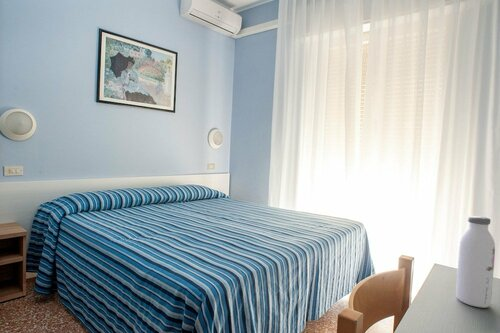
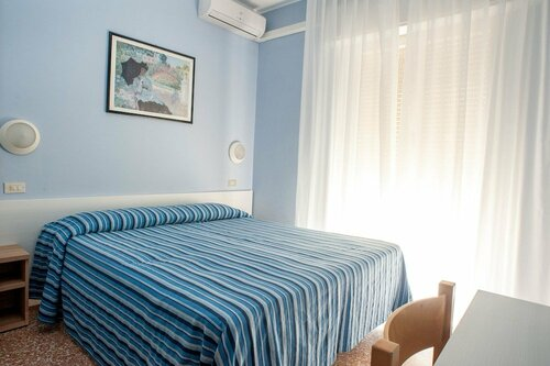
- water bottle (475, 259)
